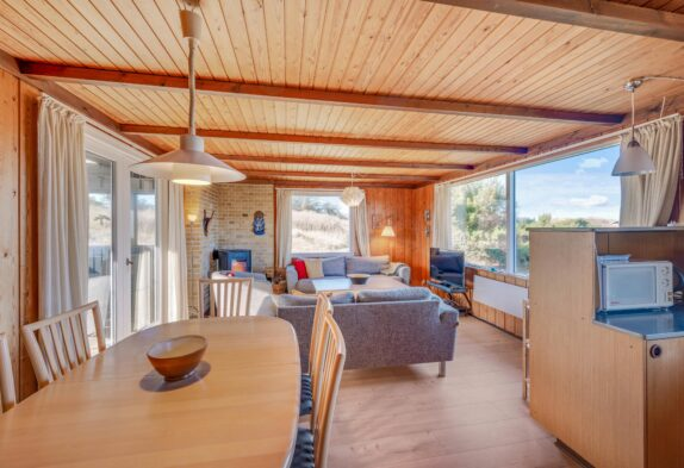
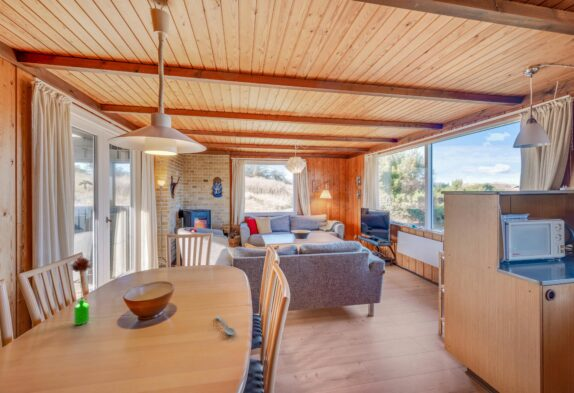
+ spoon (224, 324)
+ flower (81, 290)
